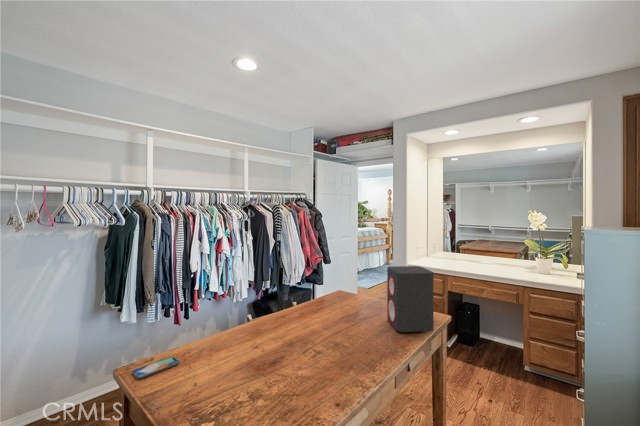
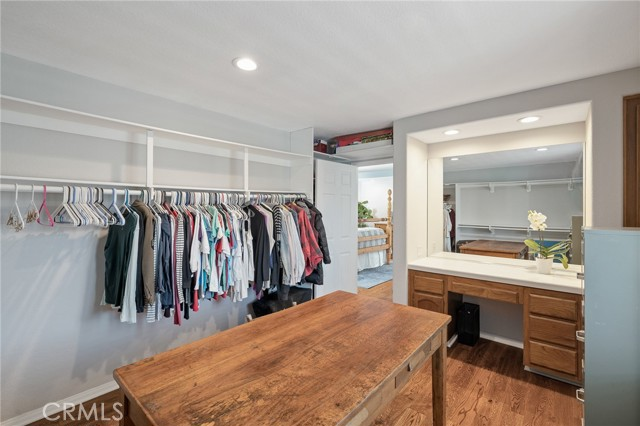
- smartphone (156, 366)
- speaker (409, 297)
